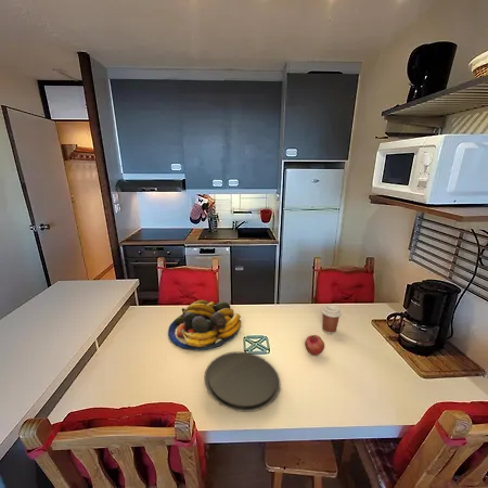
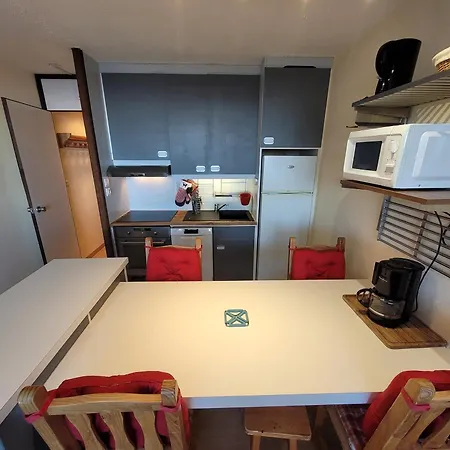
- fruit (314, 343)
- plate (242, 380)
- coffee cup (330, 319)
- fruit bowl (204, 316)
